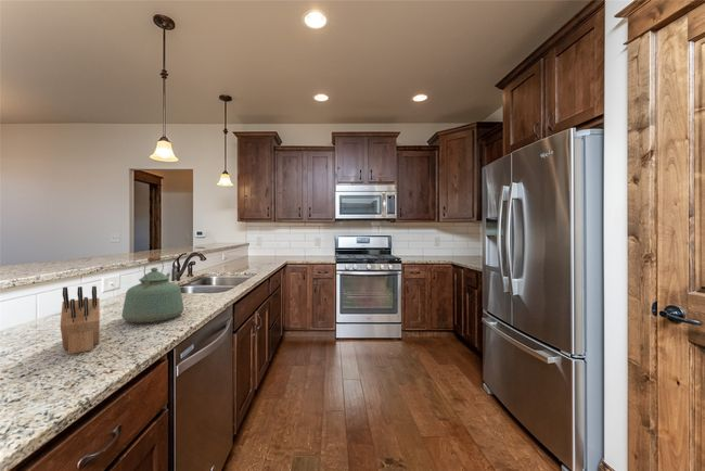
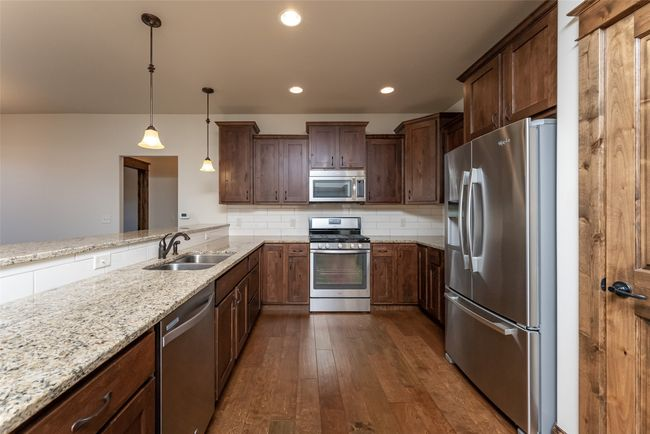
- kettle (156, 285)
- knife block (81, 314)
